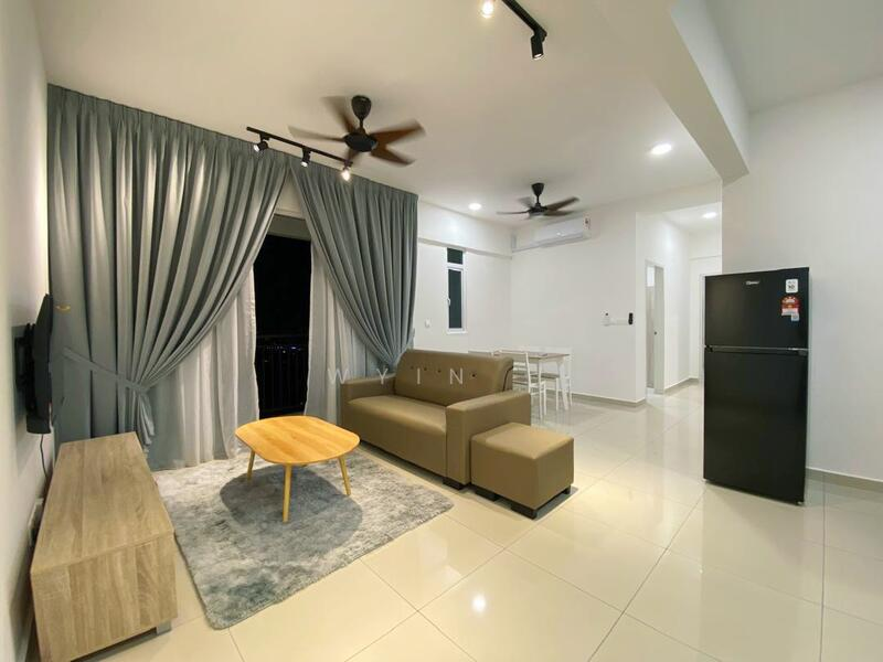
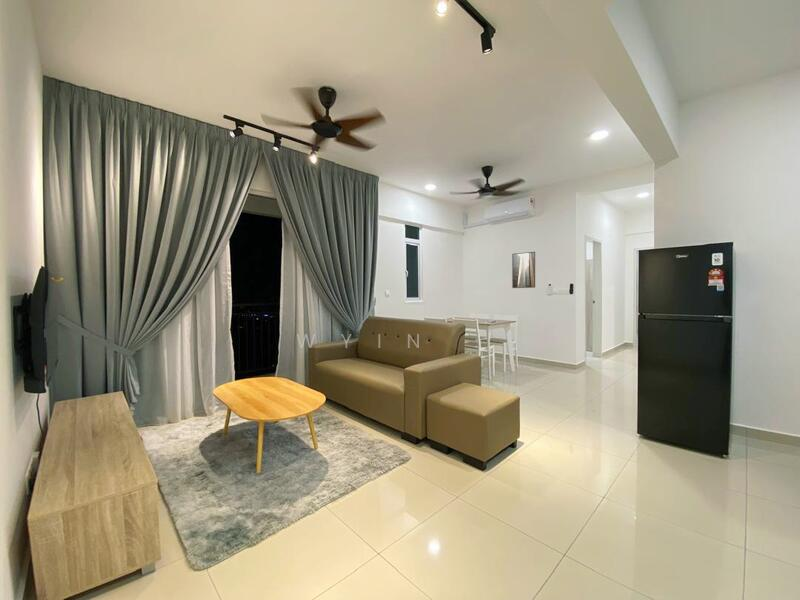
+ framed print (523, 270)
